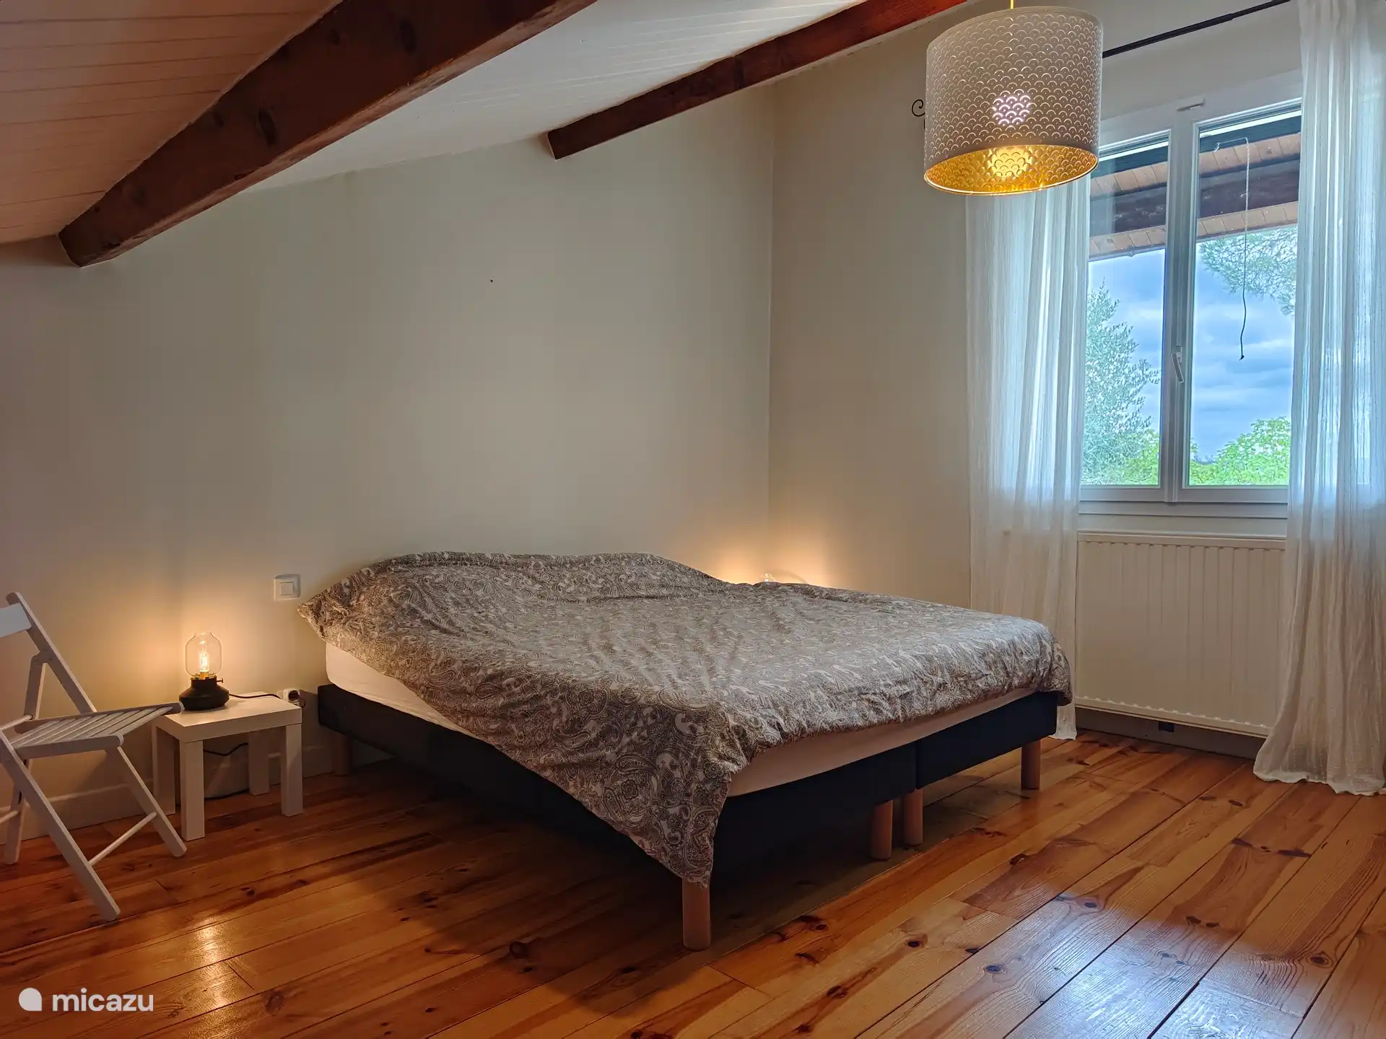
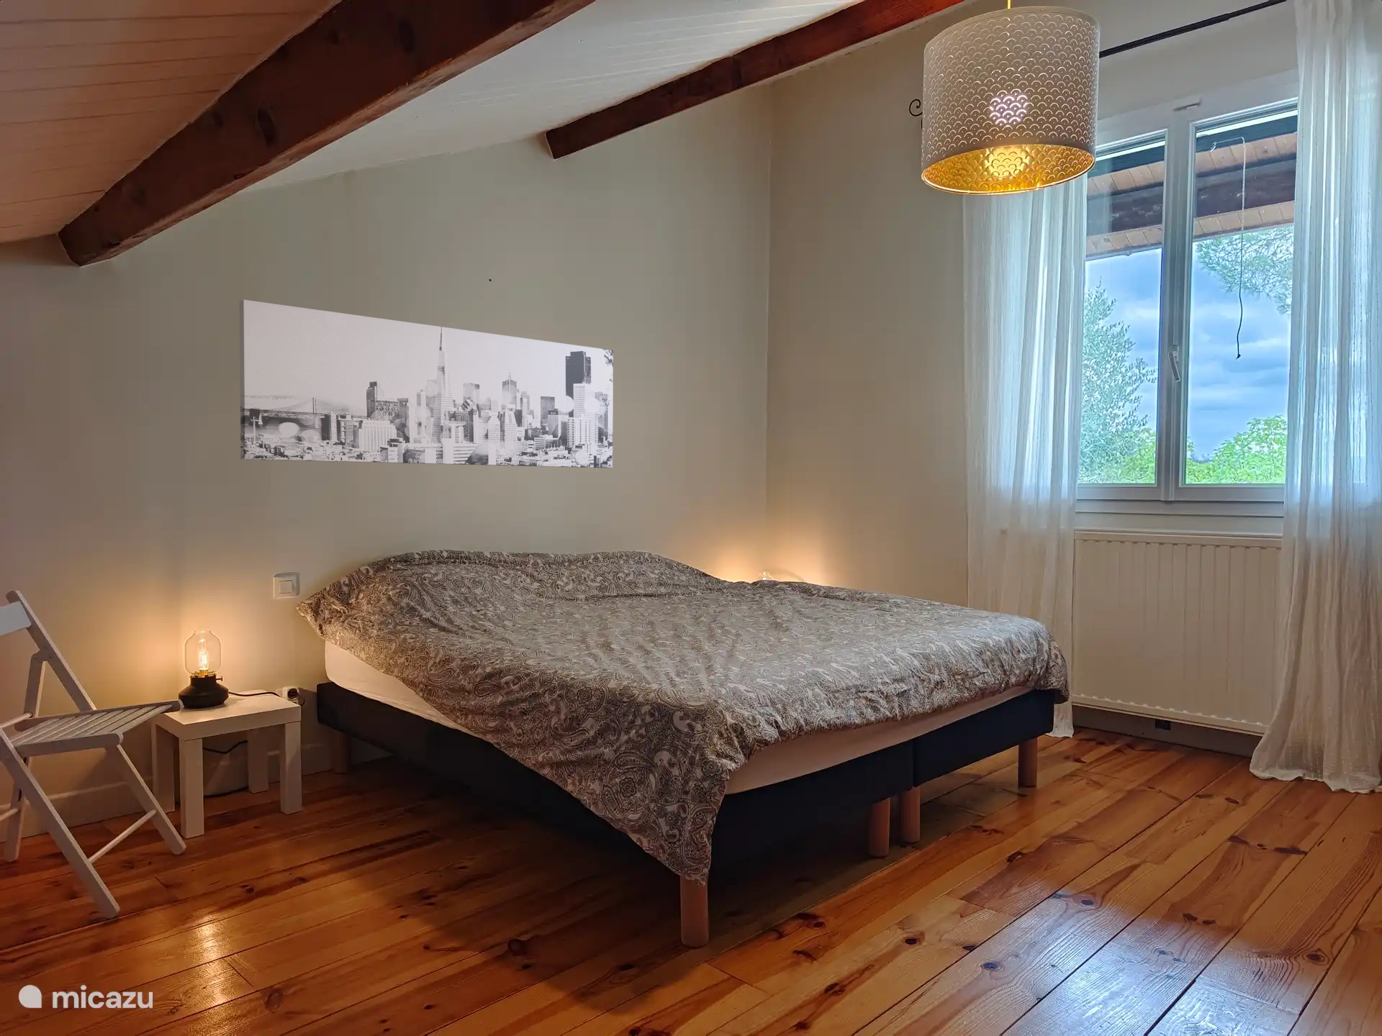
+ wall art (454, 396)
